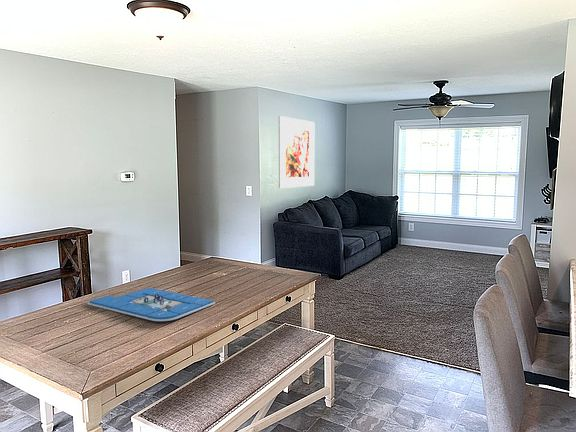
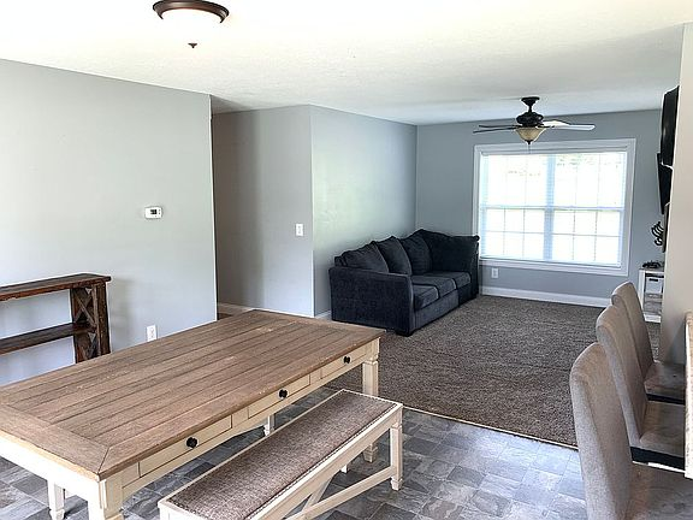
- board game (151, 299)
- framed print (297, 153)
